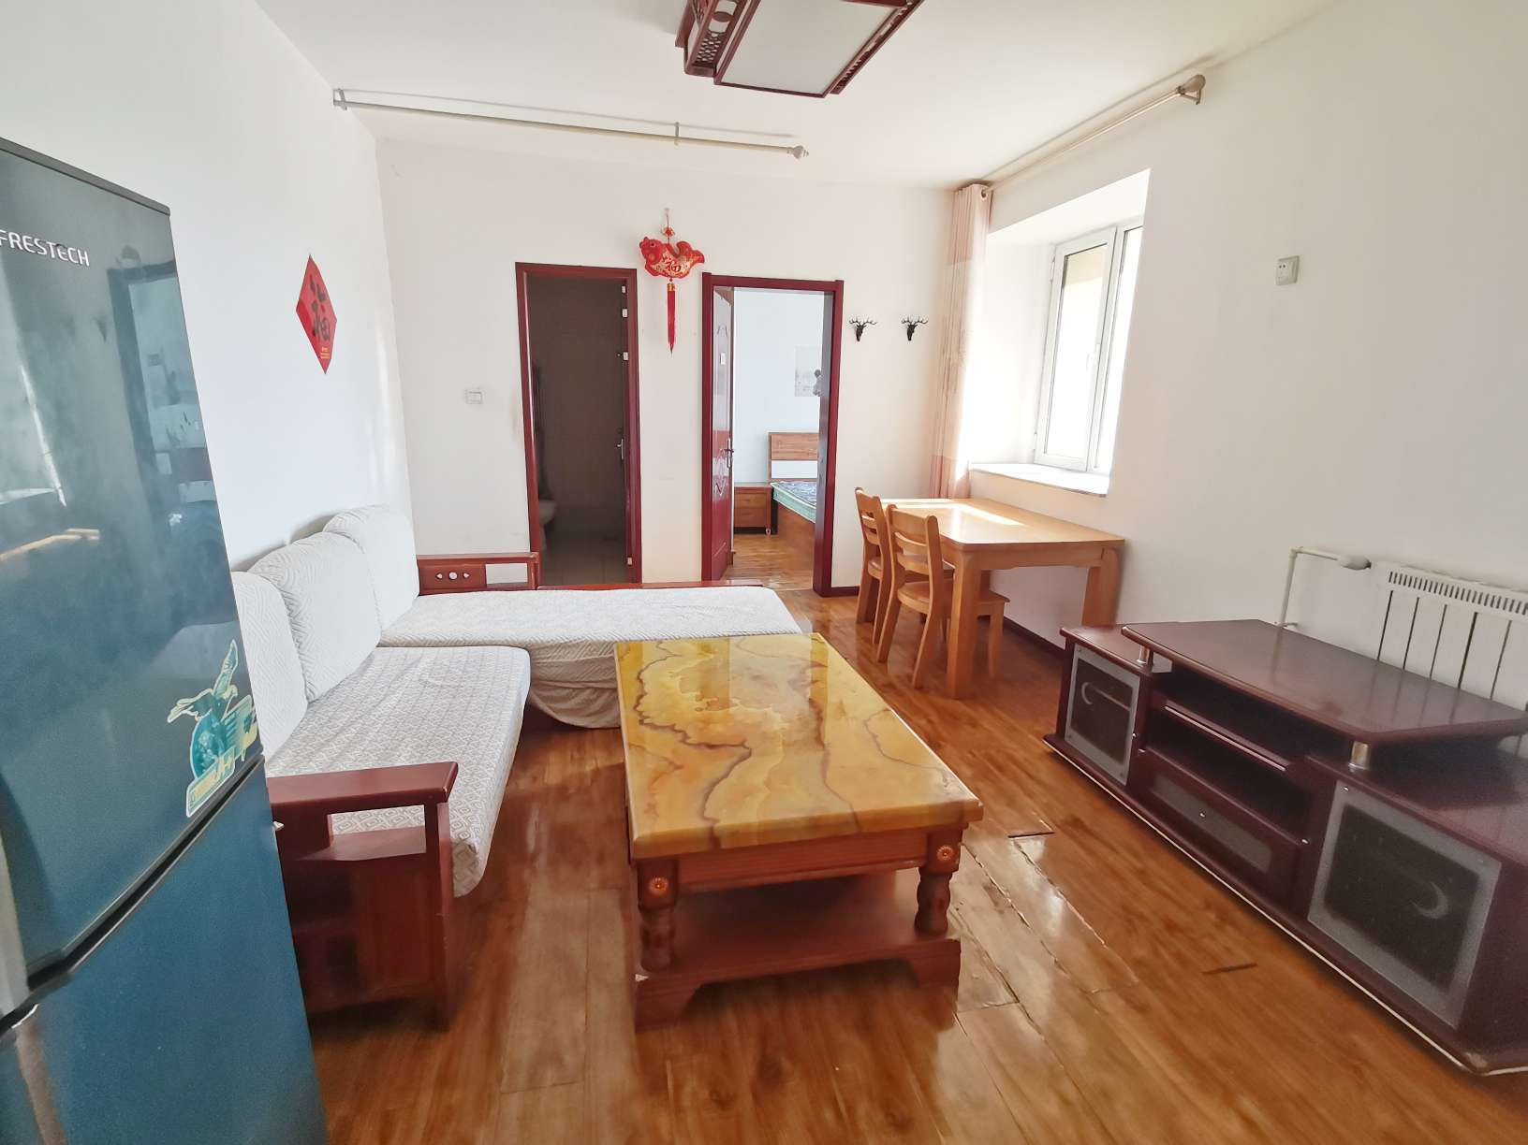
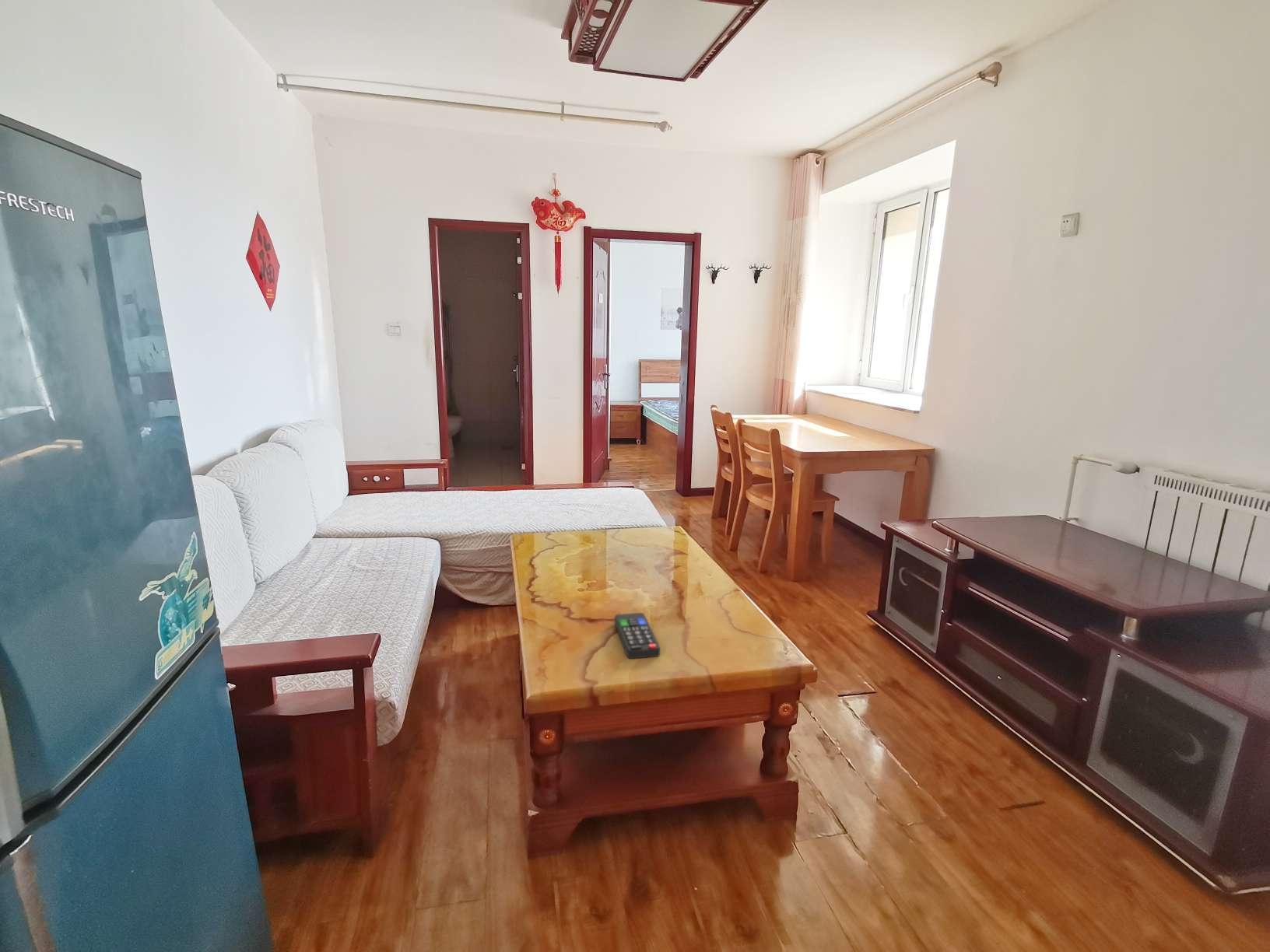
+ remote control (636, 633)
